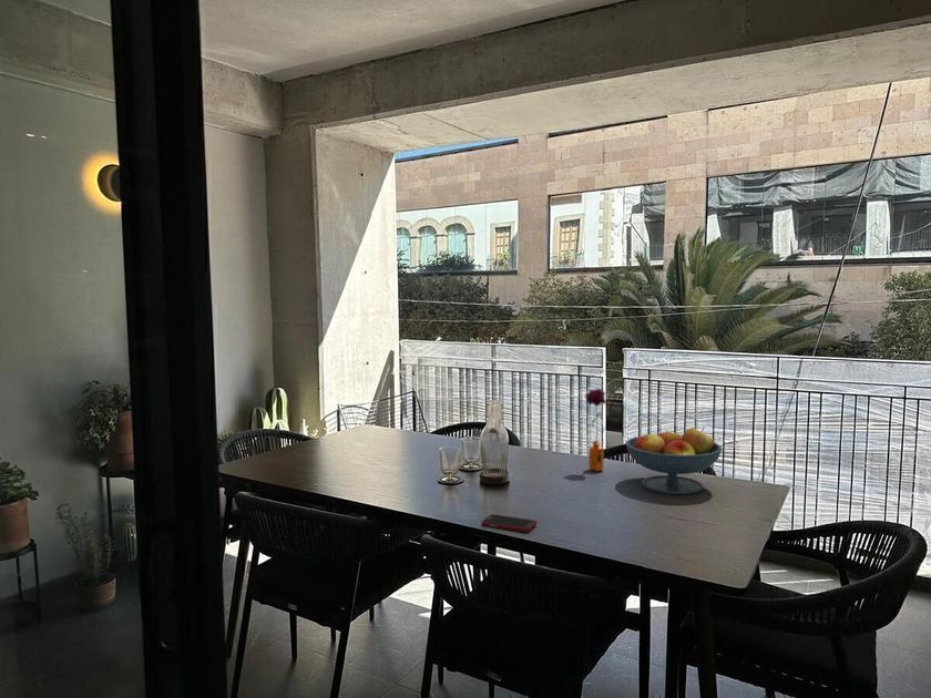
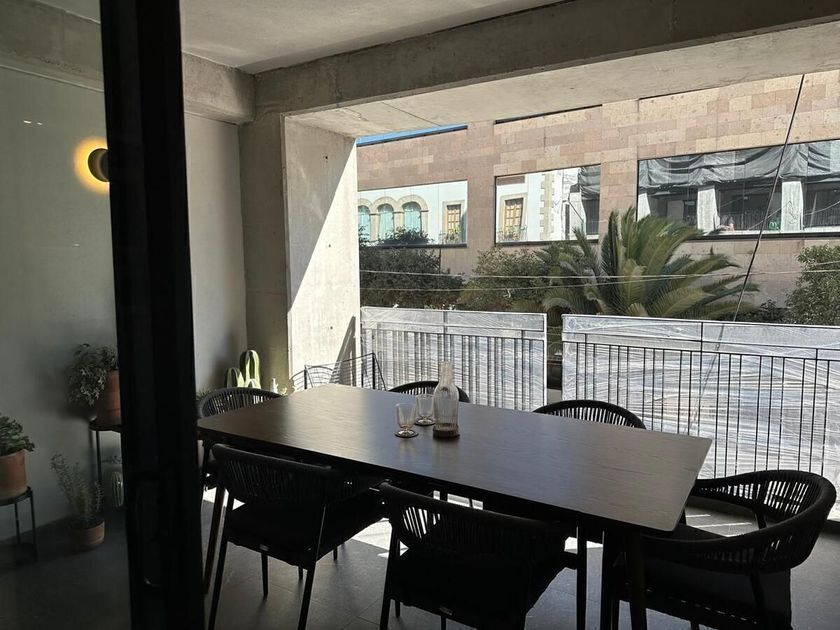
- cell phone (509, 523)
- fruit bowl (672, 458)
- flower (596, 429)
